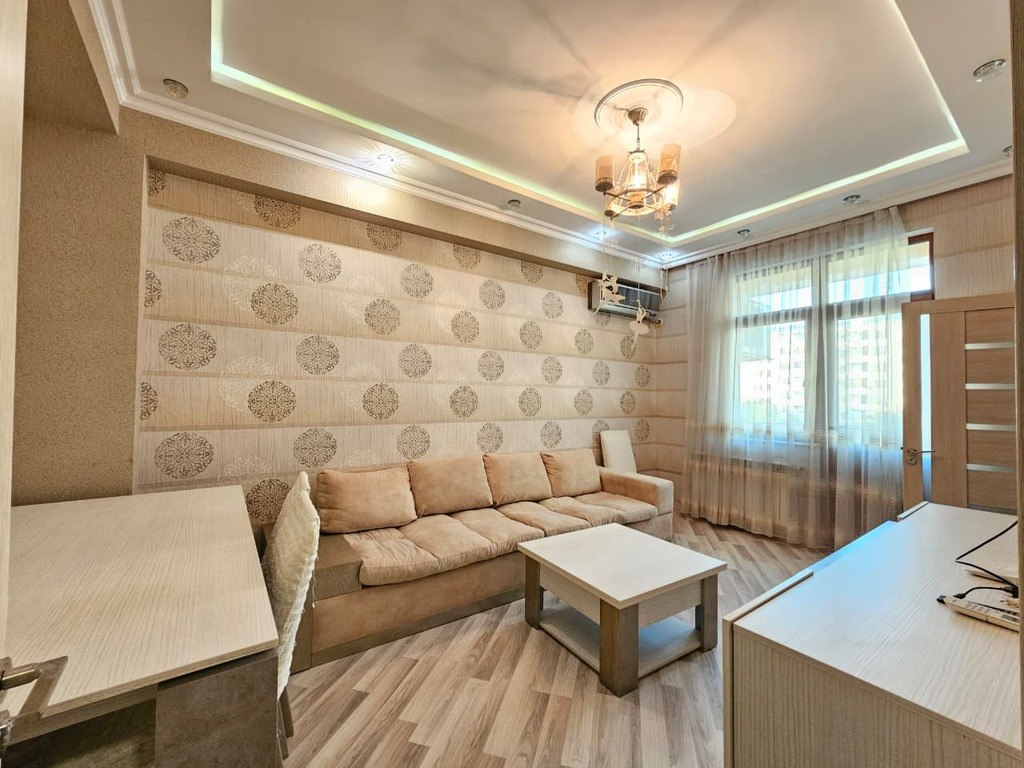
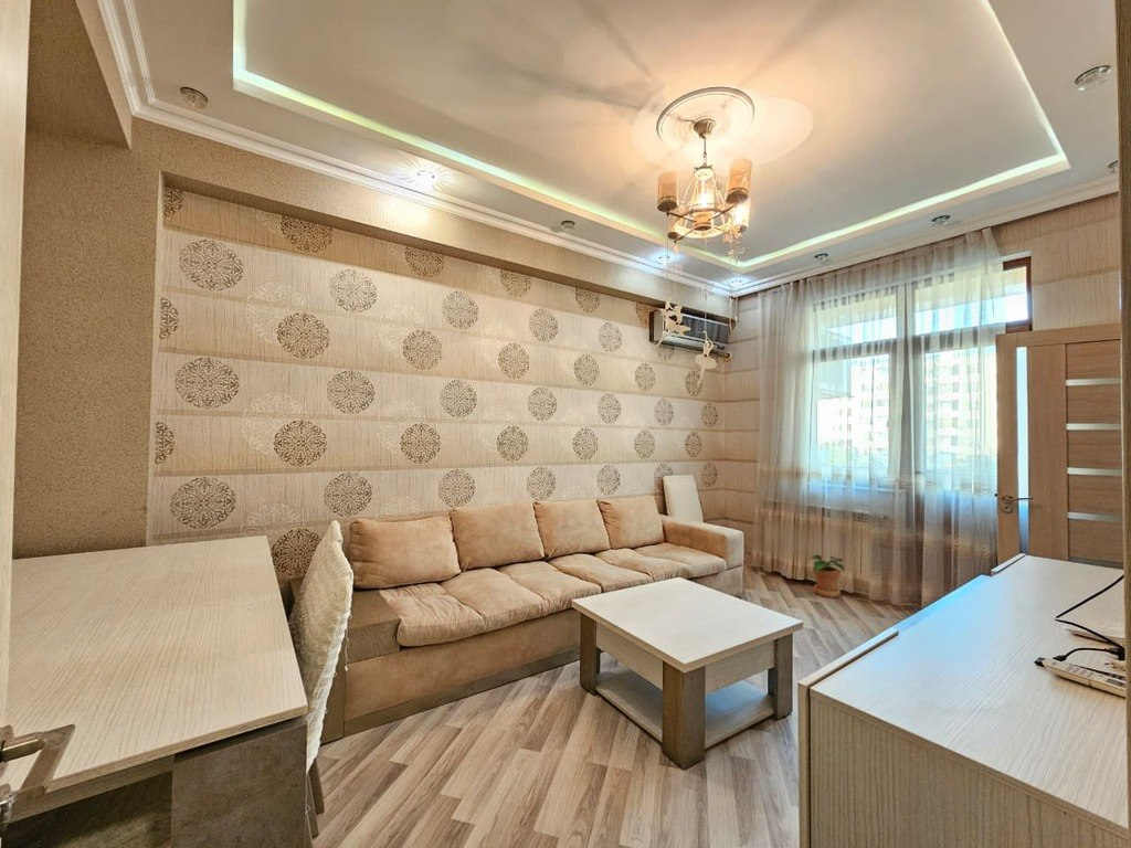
+ potted plant (823, 575)
